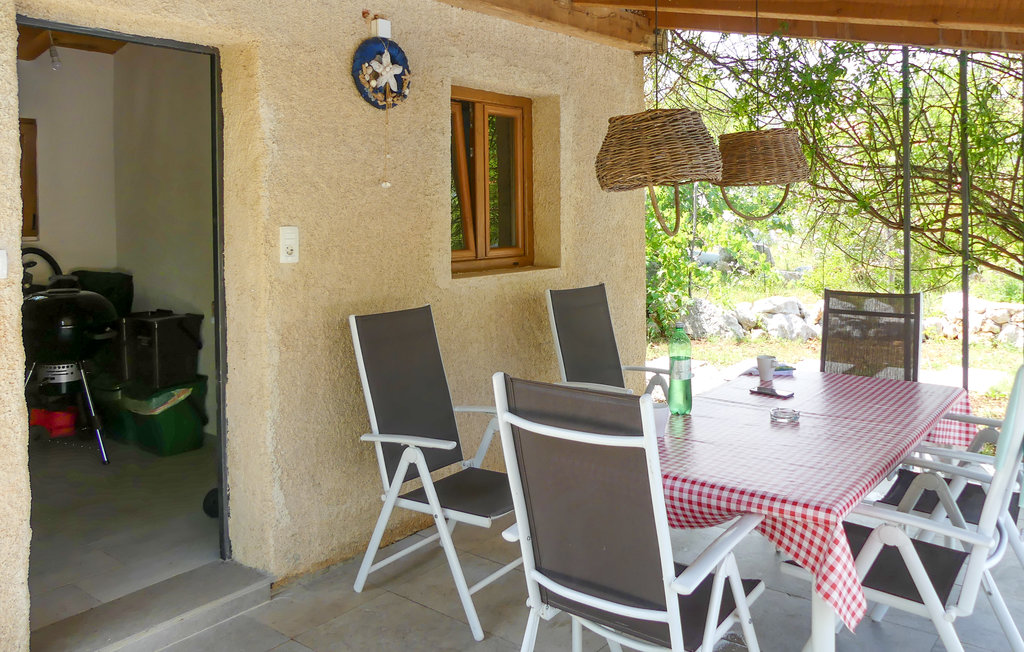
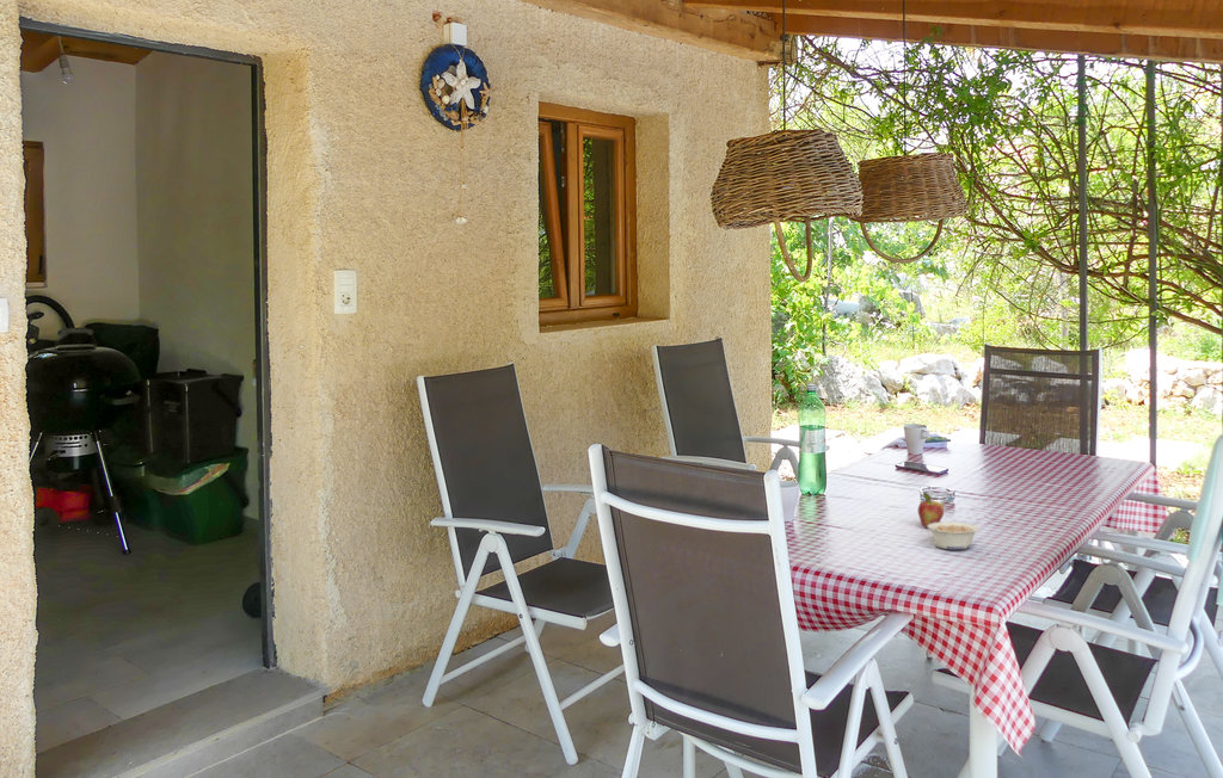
+ fruit (930, 508)
+ legume (952, 535)
